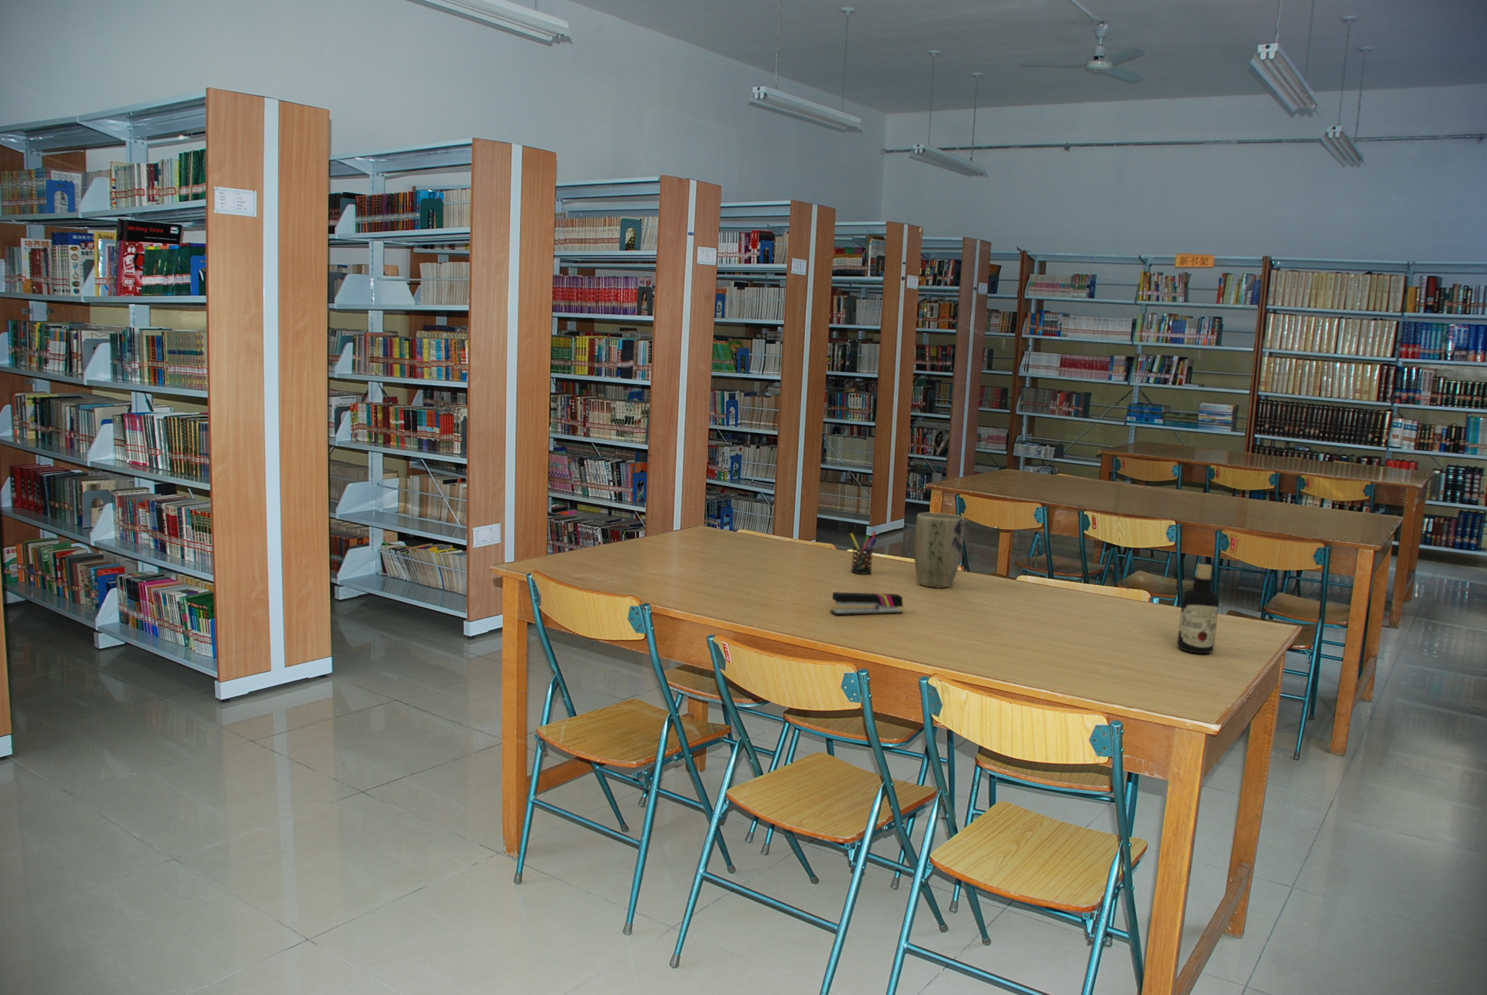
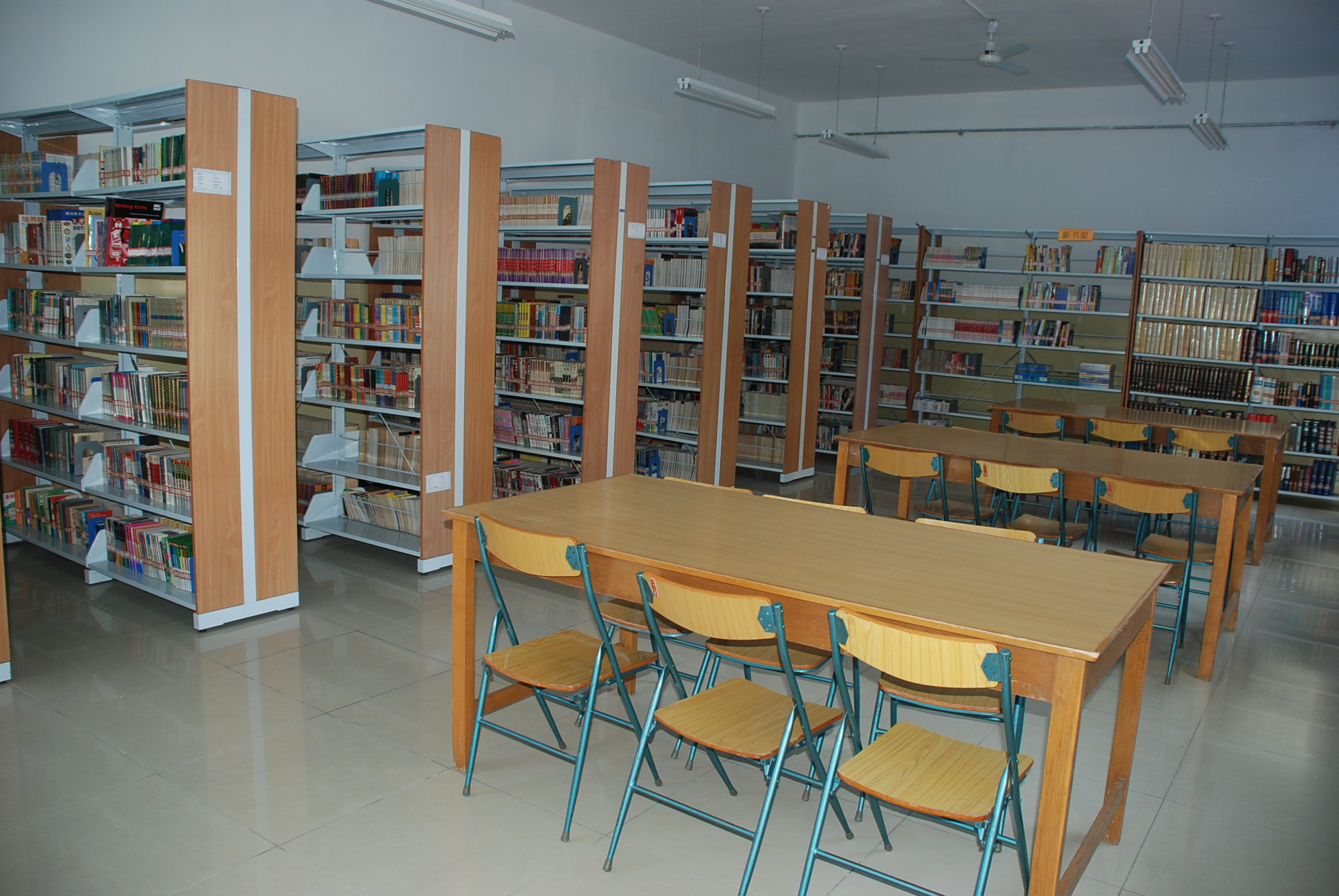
- pen holder (864, 551)
- stapler (867, 603)
- bottle (1199, 607)
- plant pot (937, 550)
